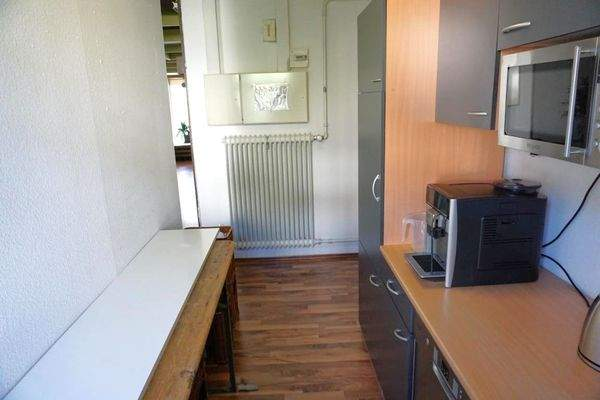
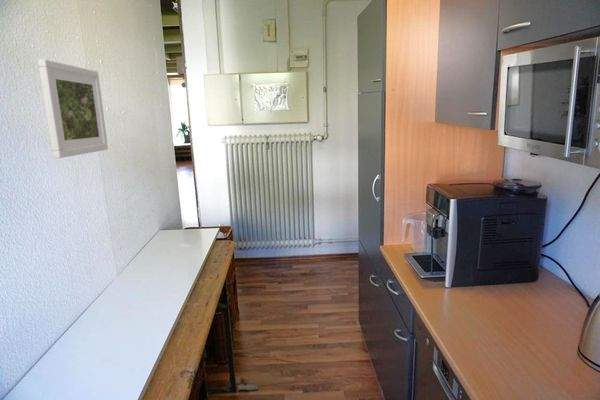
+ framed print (77, 110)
